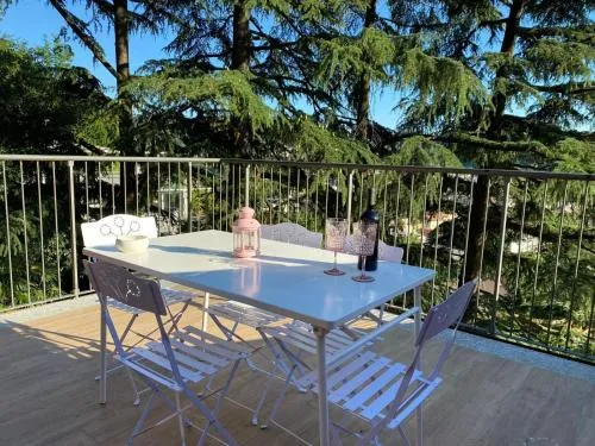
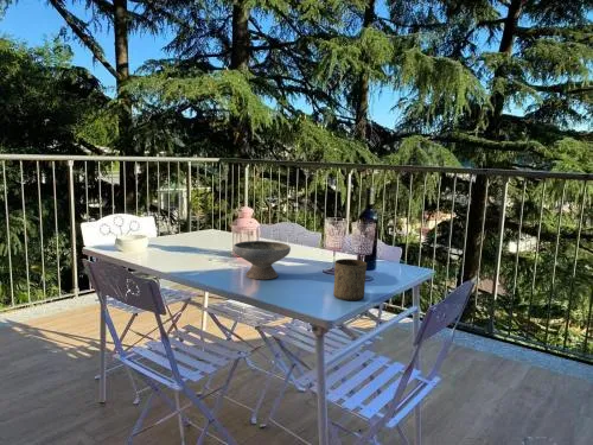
+ cup (350, 279)
+ bowl (261, 259)
